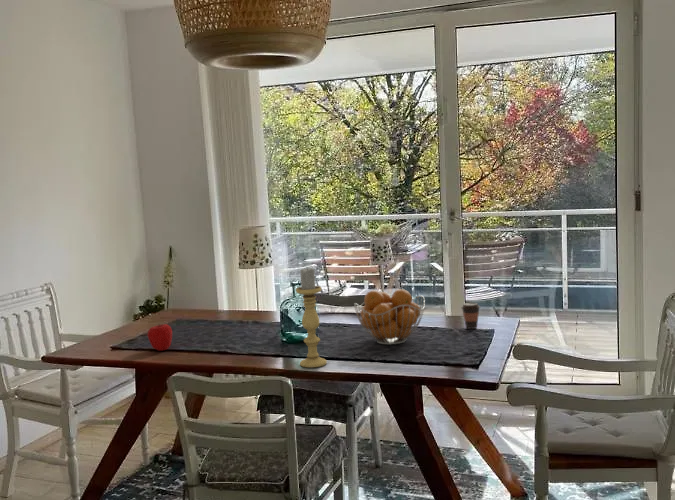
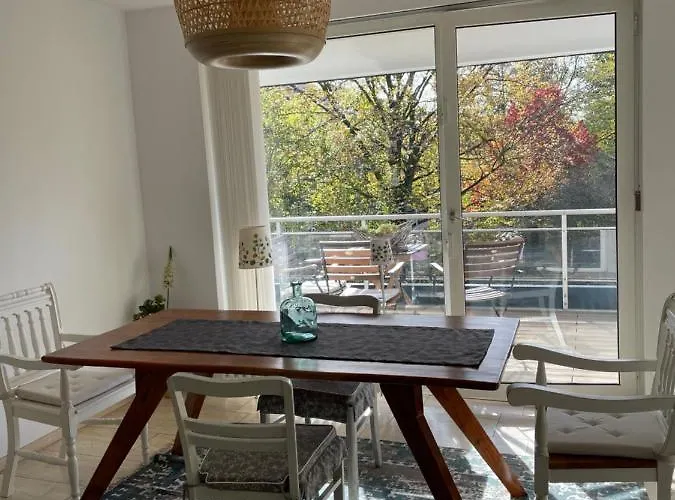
- candle holder (310, 315)
- coffee cup (470, 315)
- fruit basket (390, 315)
- apple (160, 336)
